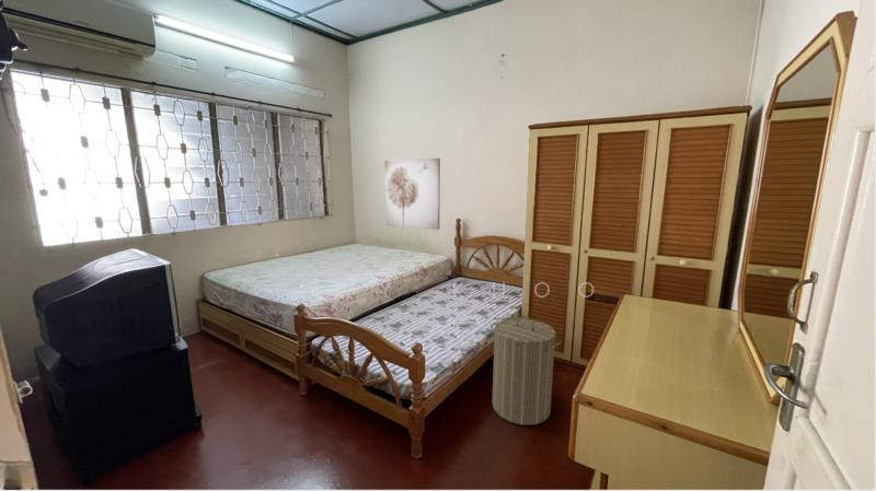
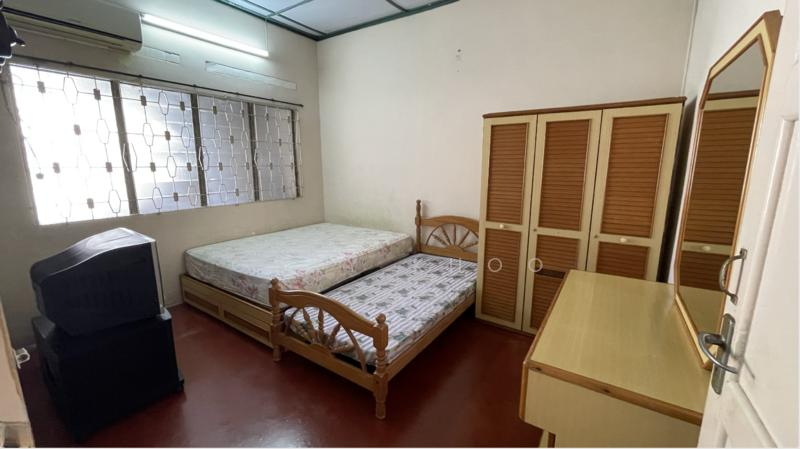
- wall art (411, 194)
- laundry hamper (522, 362)
